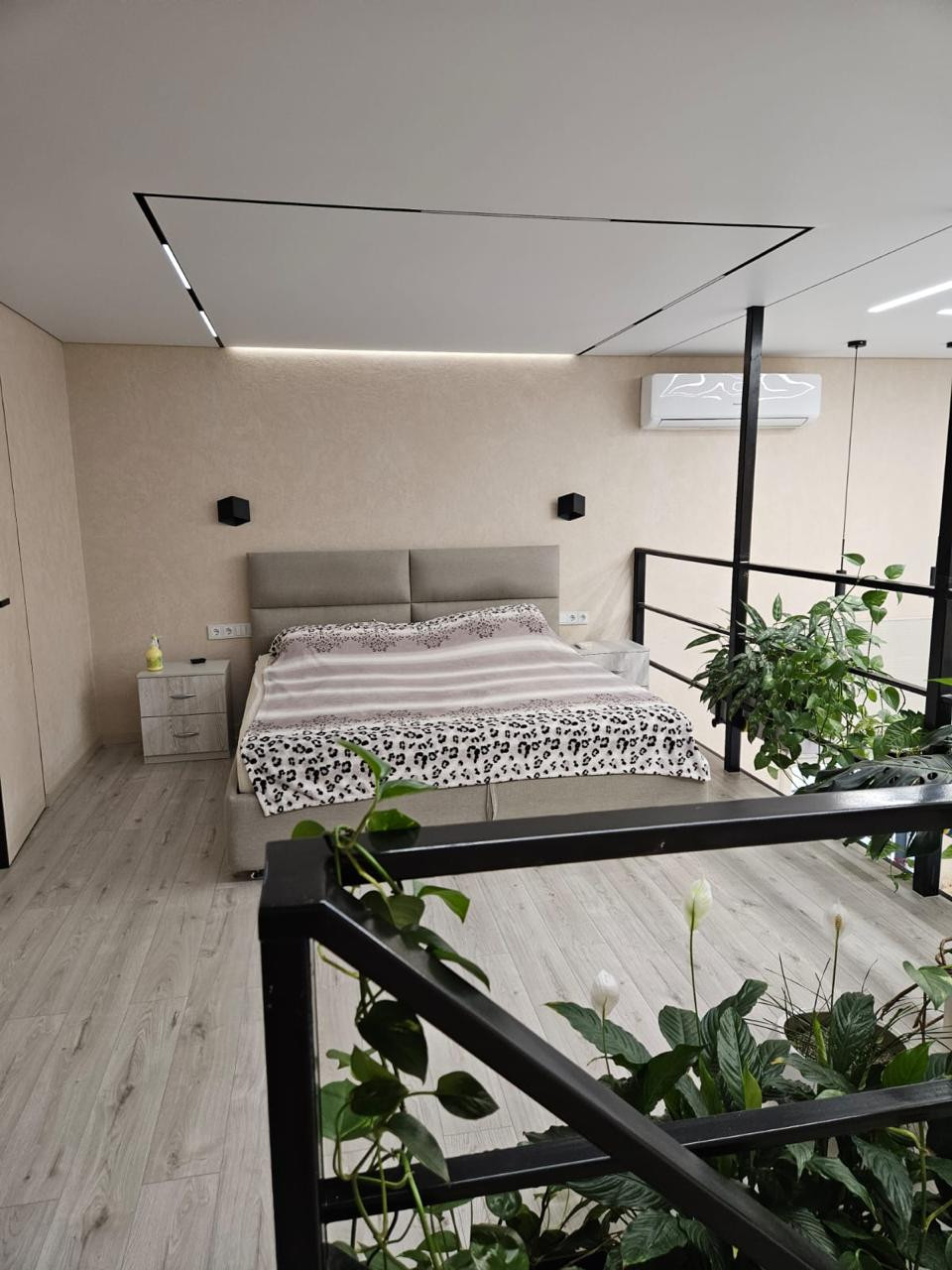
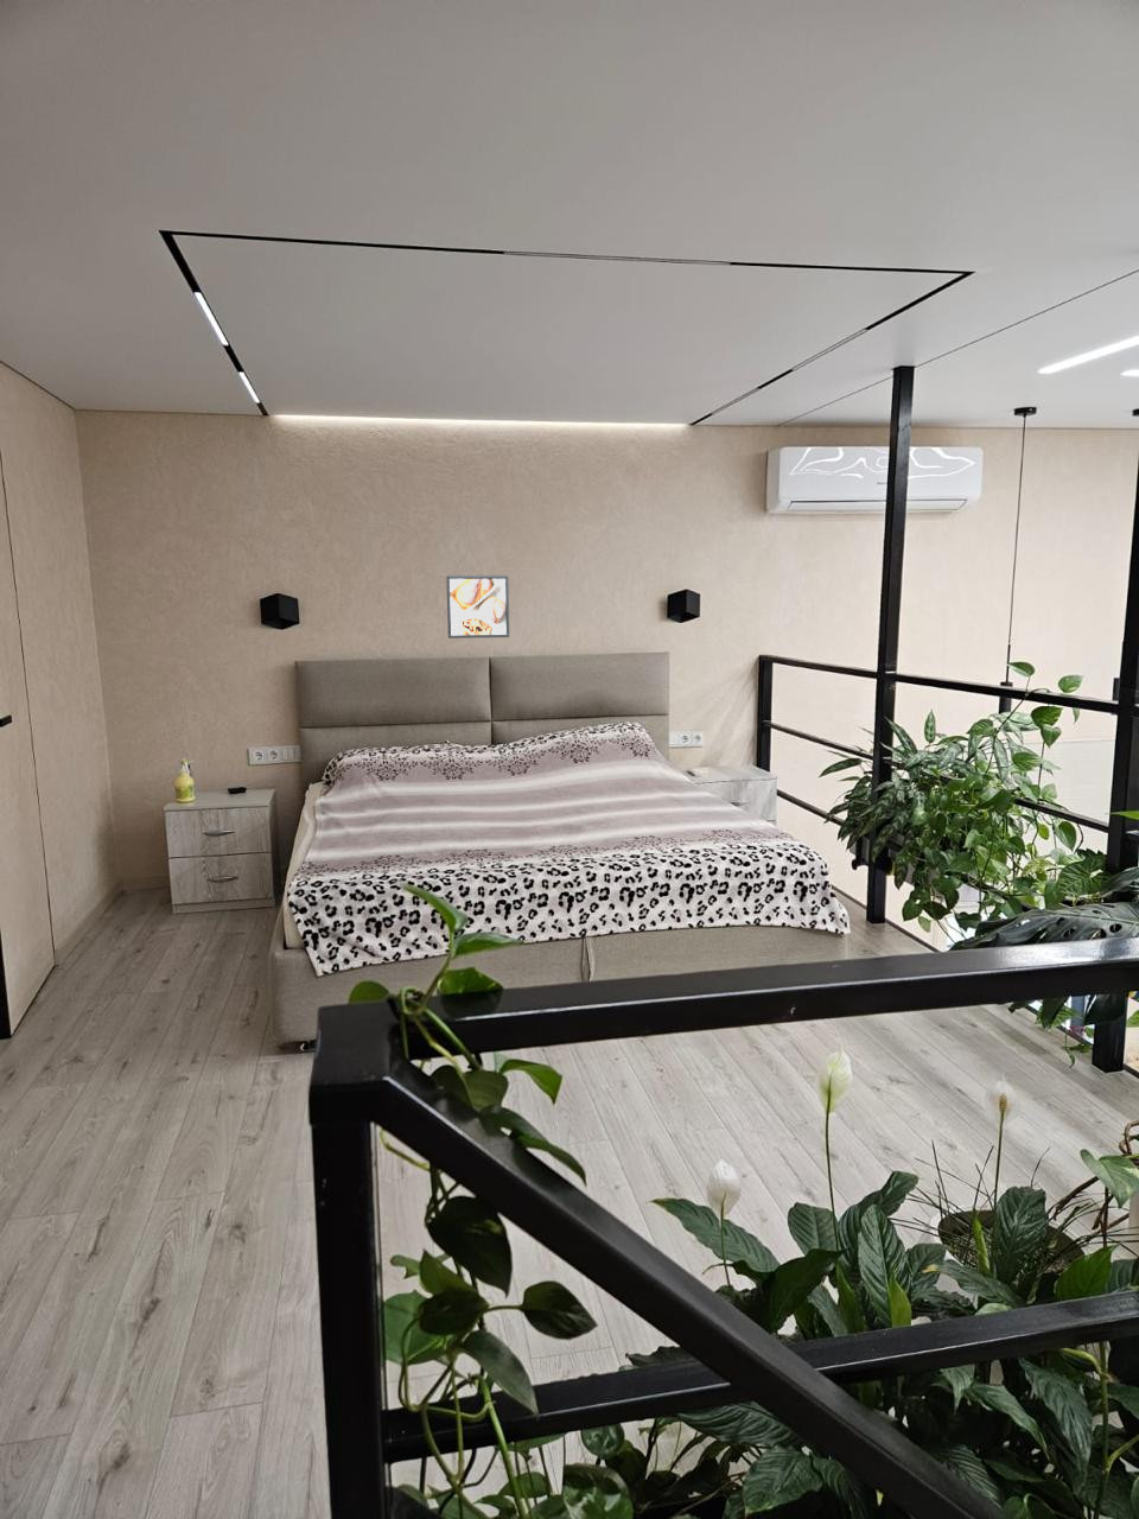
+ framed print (479, 606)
